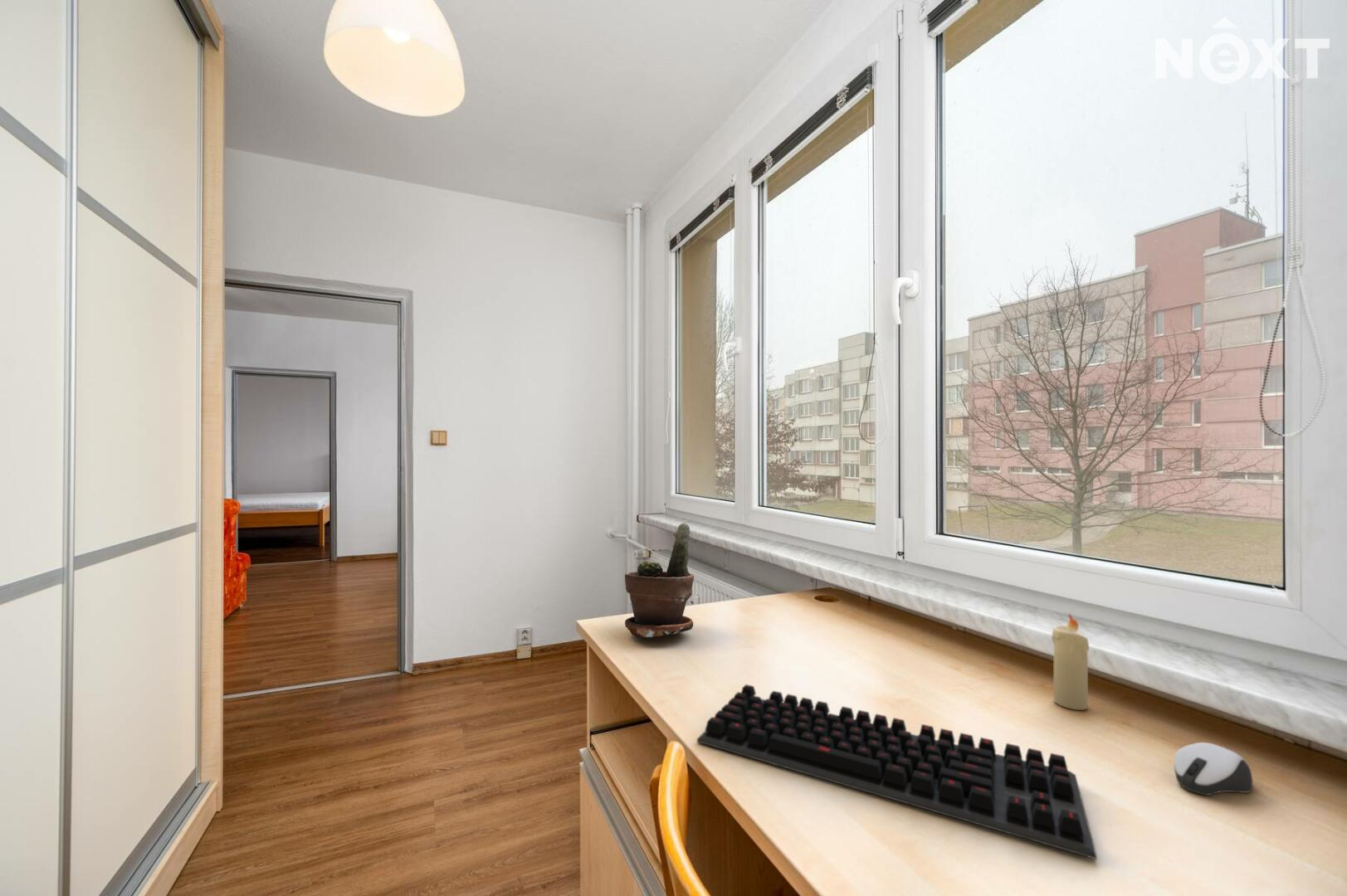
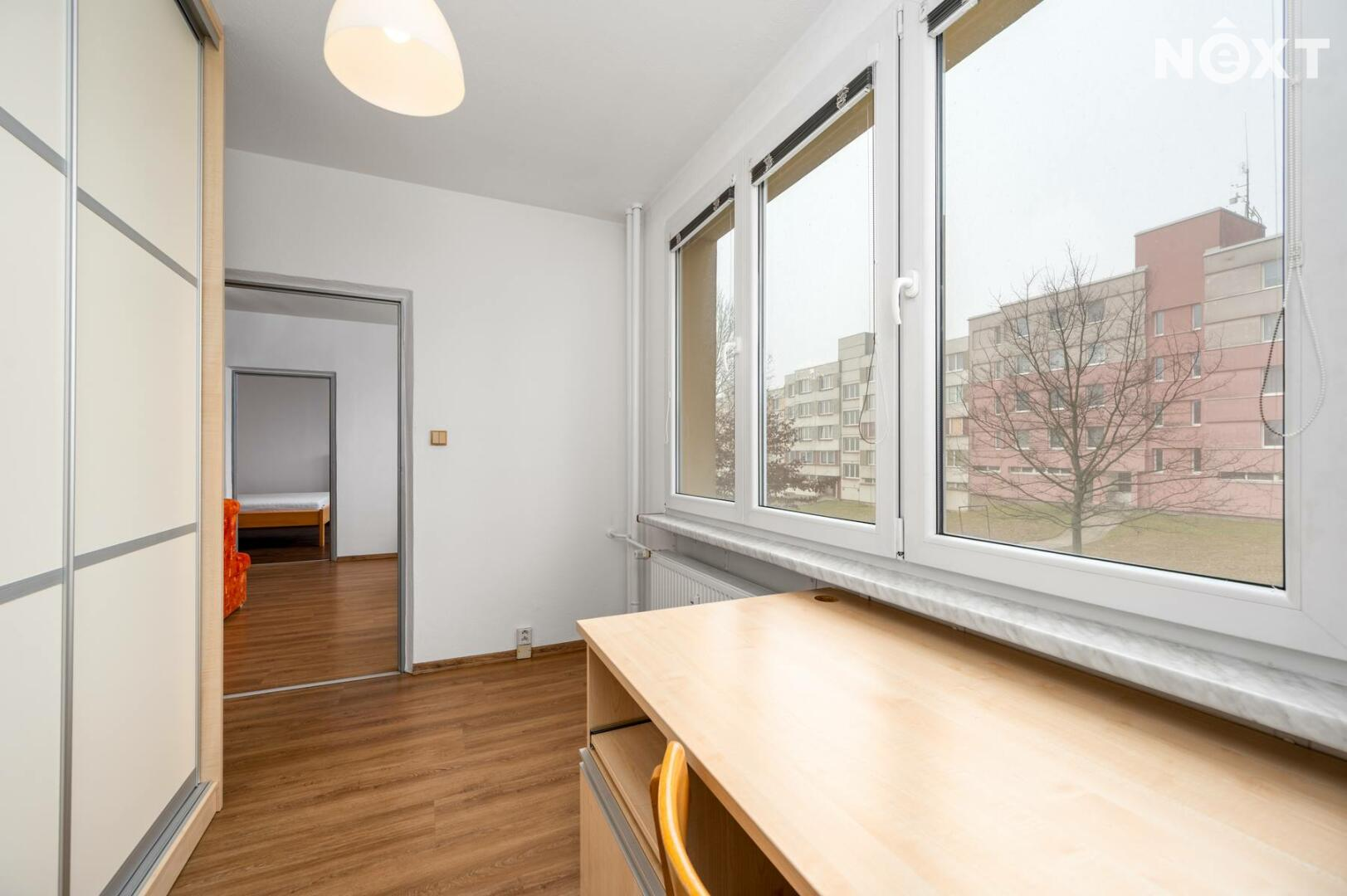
- computer keyboard (875, 749)
- potted plant (659, 579)
- candle (1070, 658)
- computer mouse (1213, 766)
